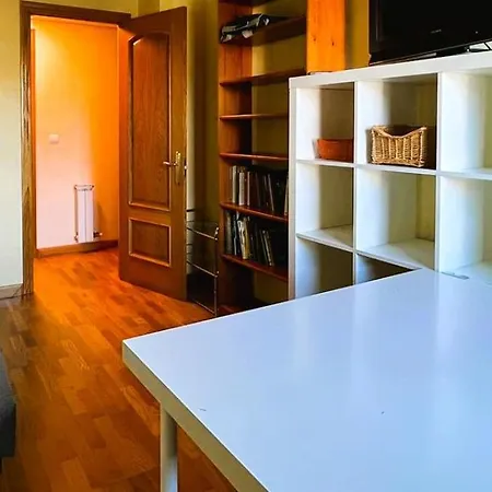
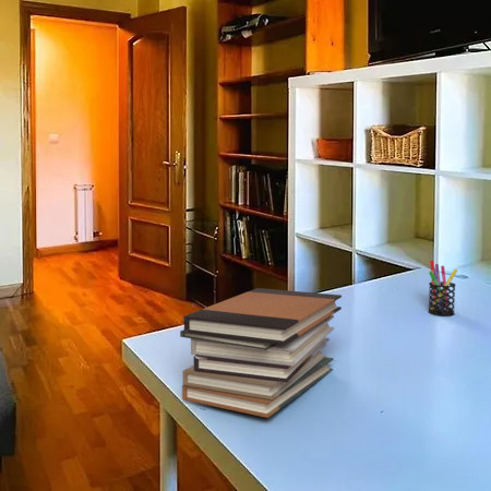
+ pen holder (439, 287)
+ book stack (266, 344)
